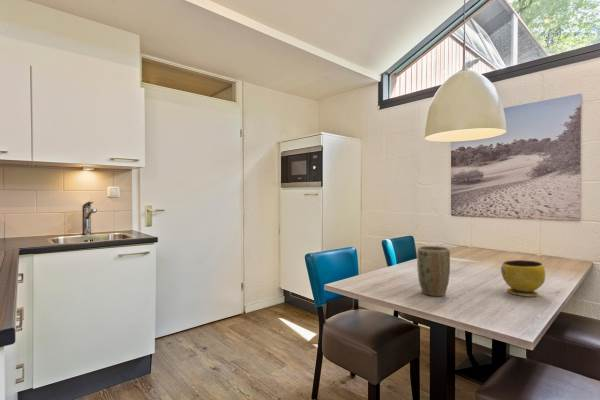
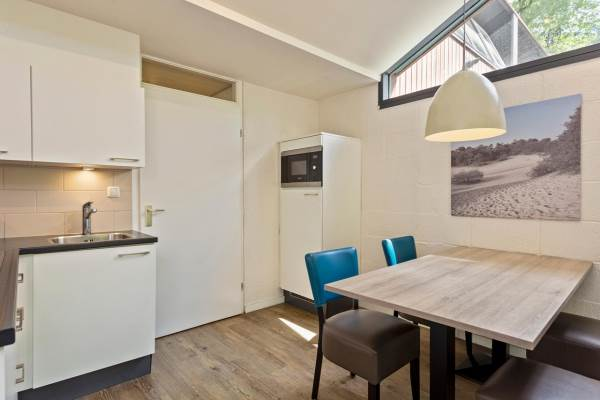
- plant pot (433, 270)
- bowl (522, 277)
